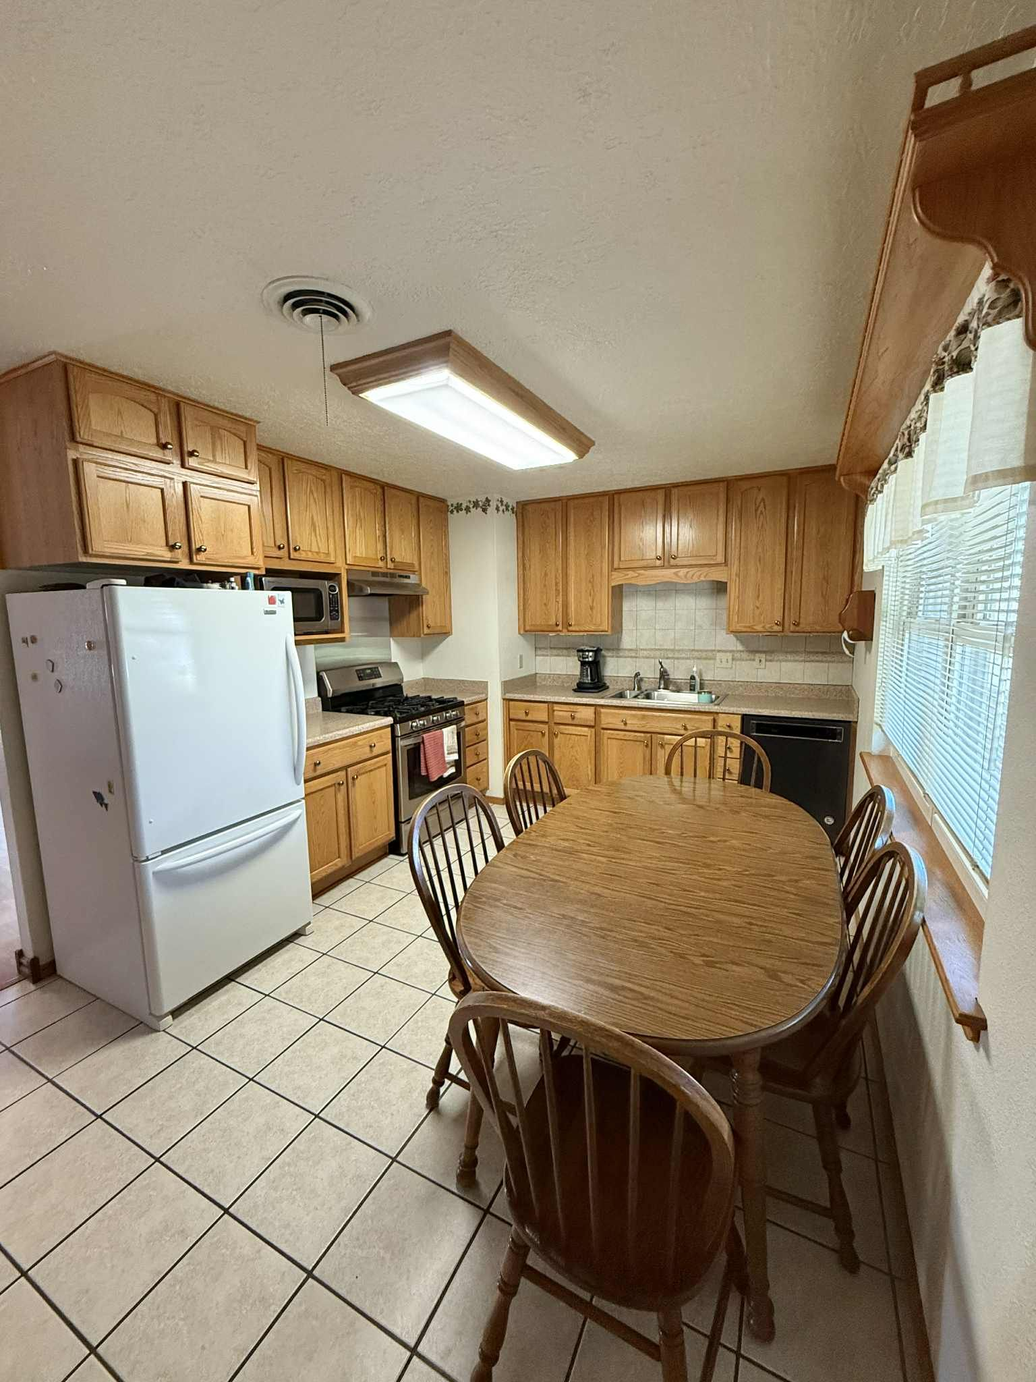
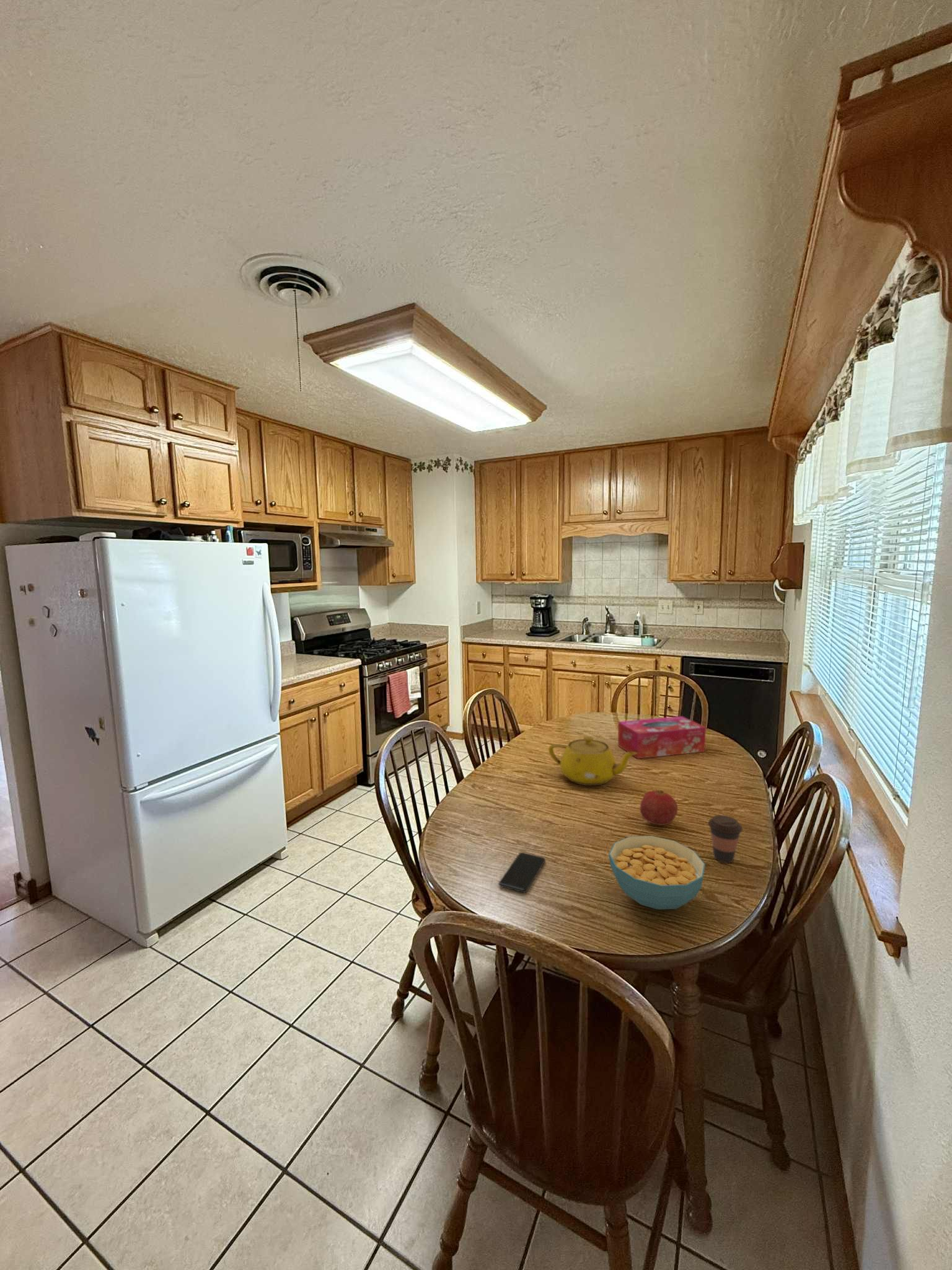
+ teapot (591, 758)
+ smartphone (522, 871)
+ fruit (658, 806)
+ coffee cup (724, 839)
+ cereal bowl (655, 879)
+ tissue box (661, 736)
